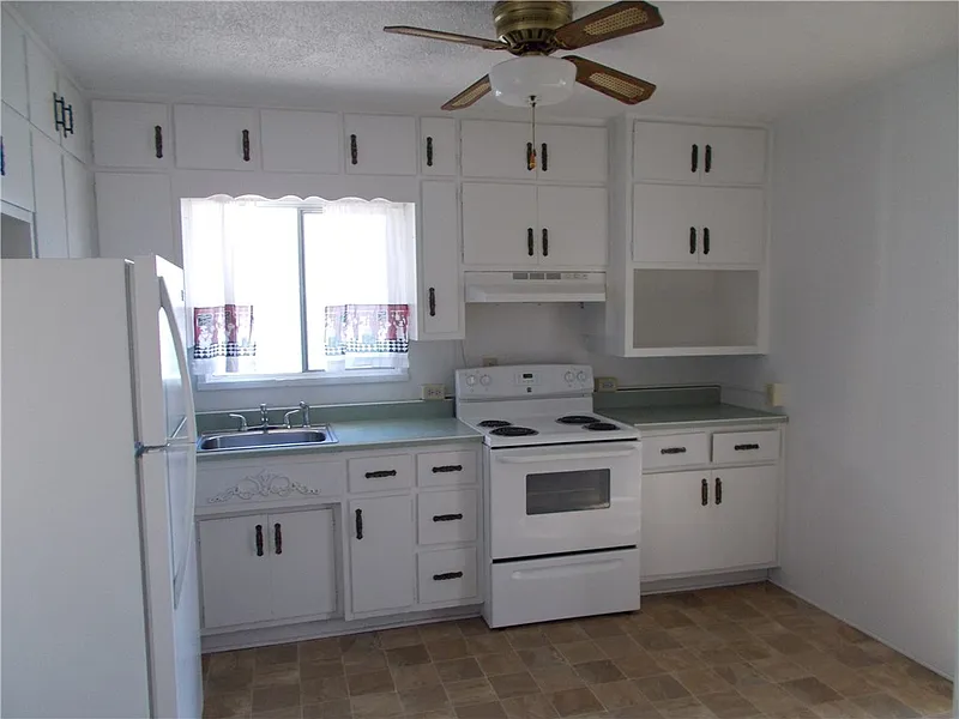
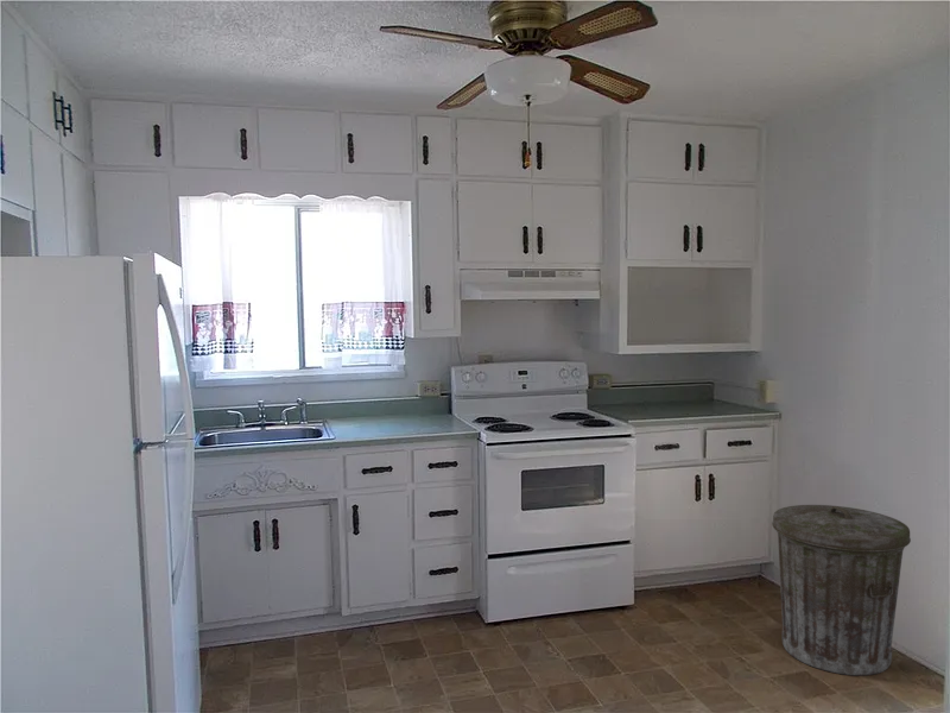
+ trash can (837, 579)
